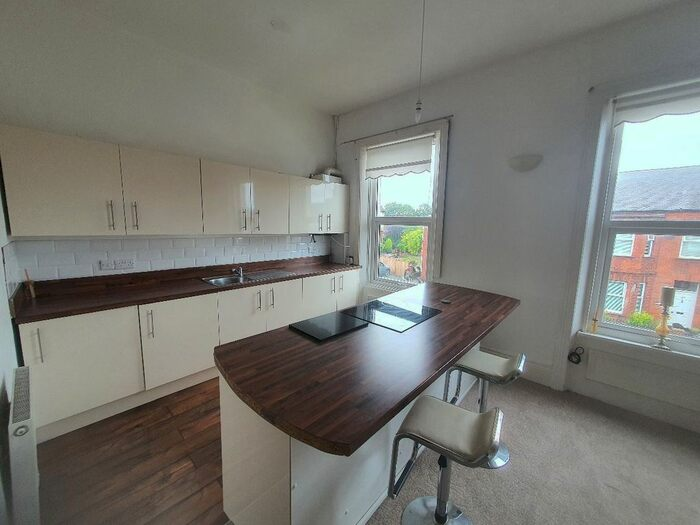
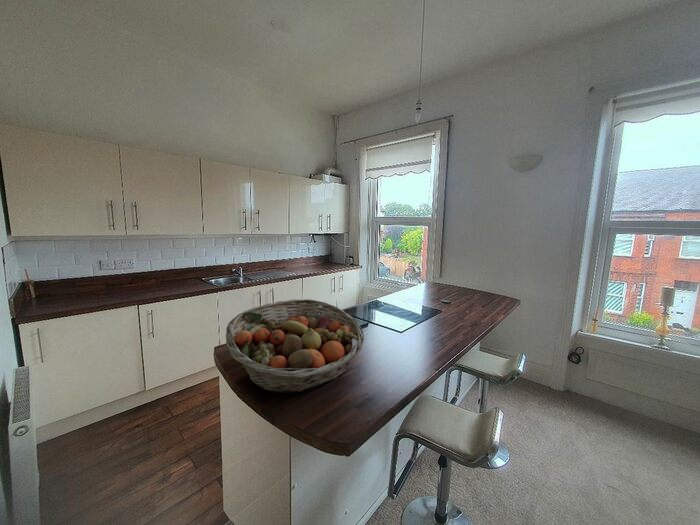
+ fruit basket (299, 339)
